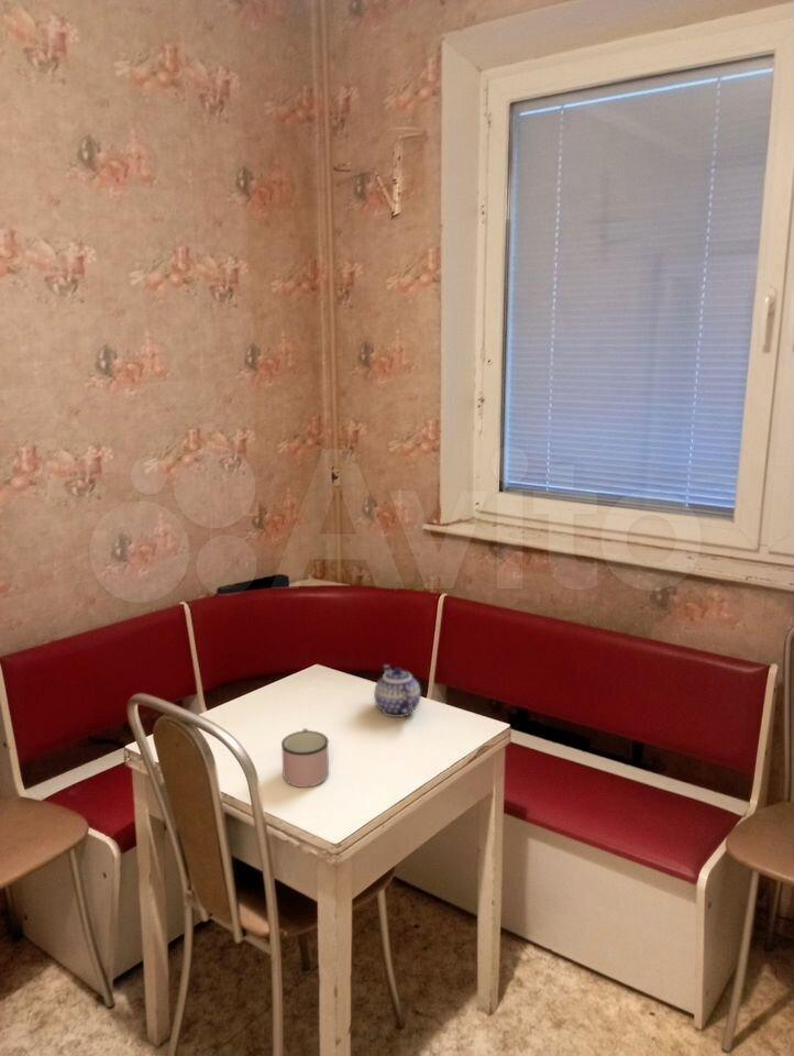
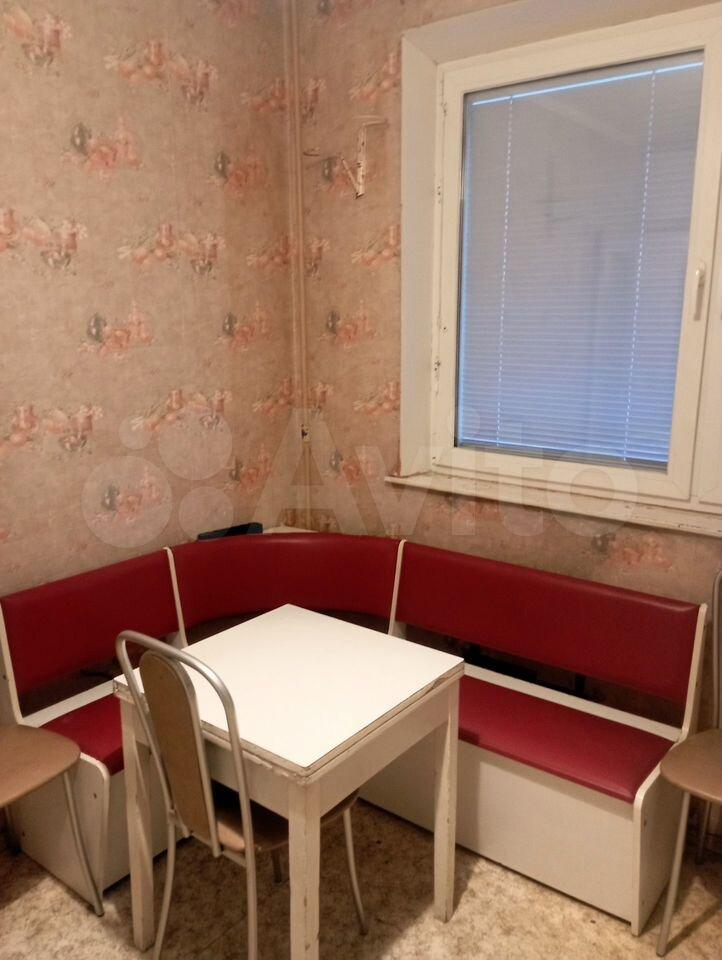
- teapot (397, 690)
- mug (305, 755)
